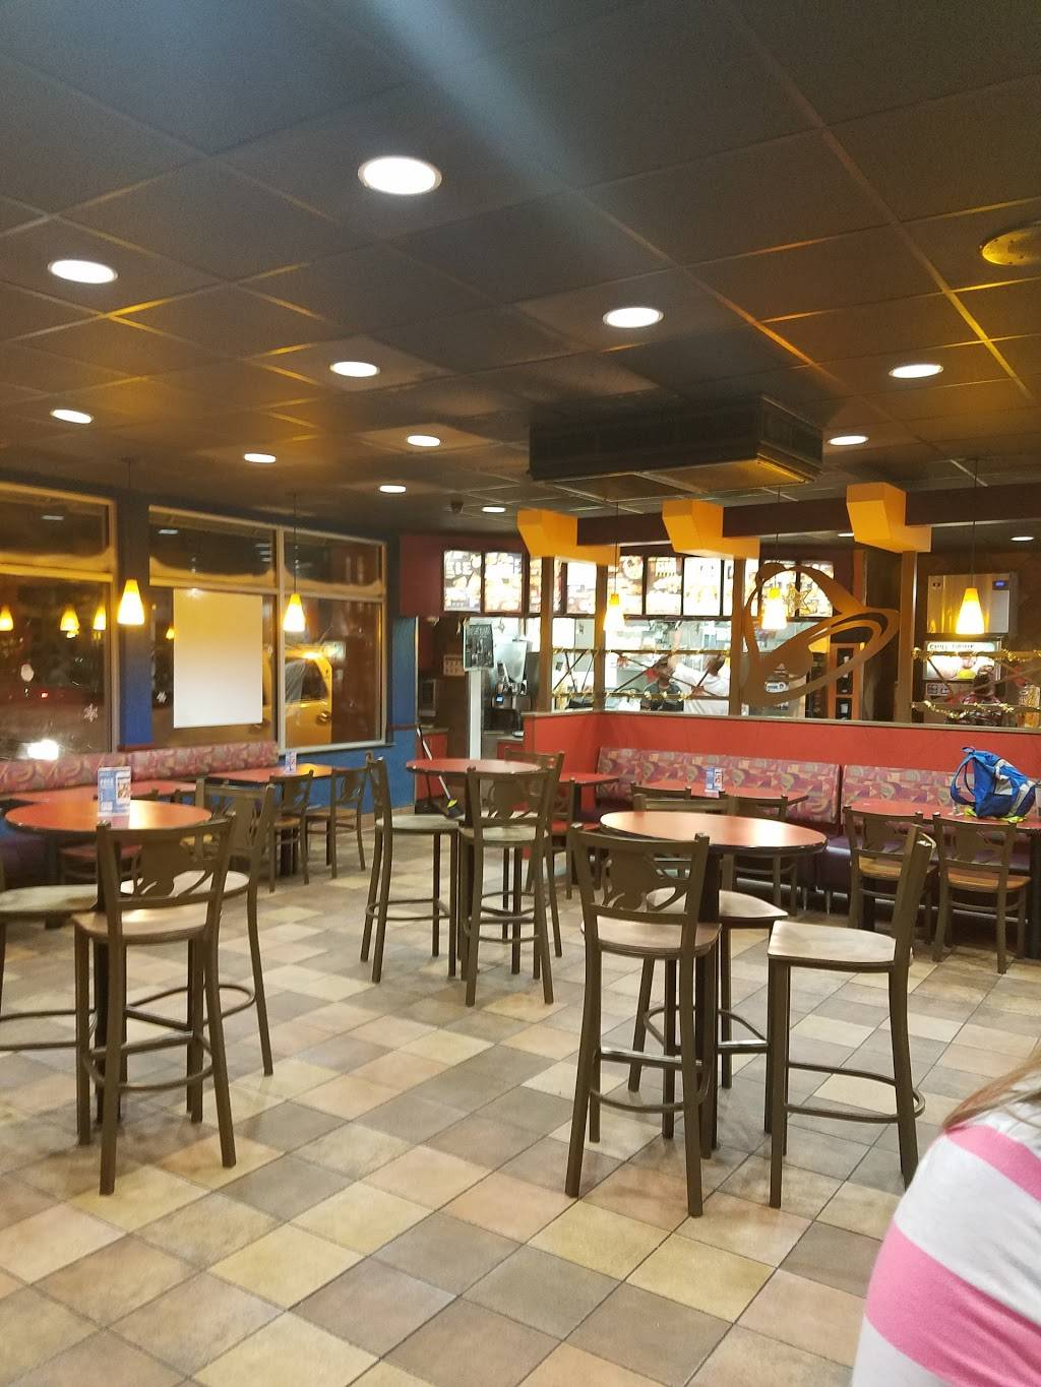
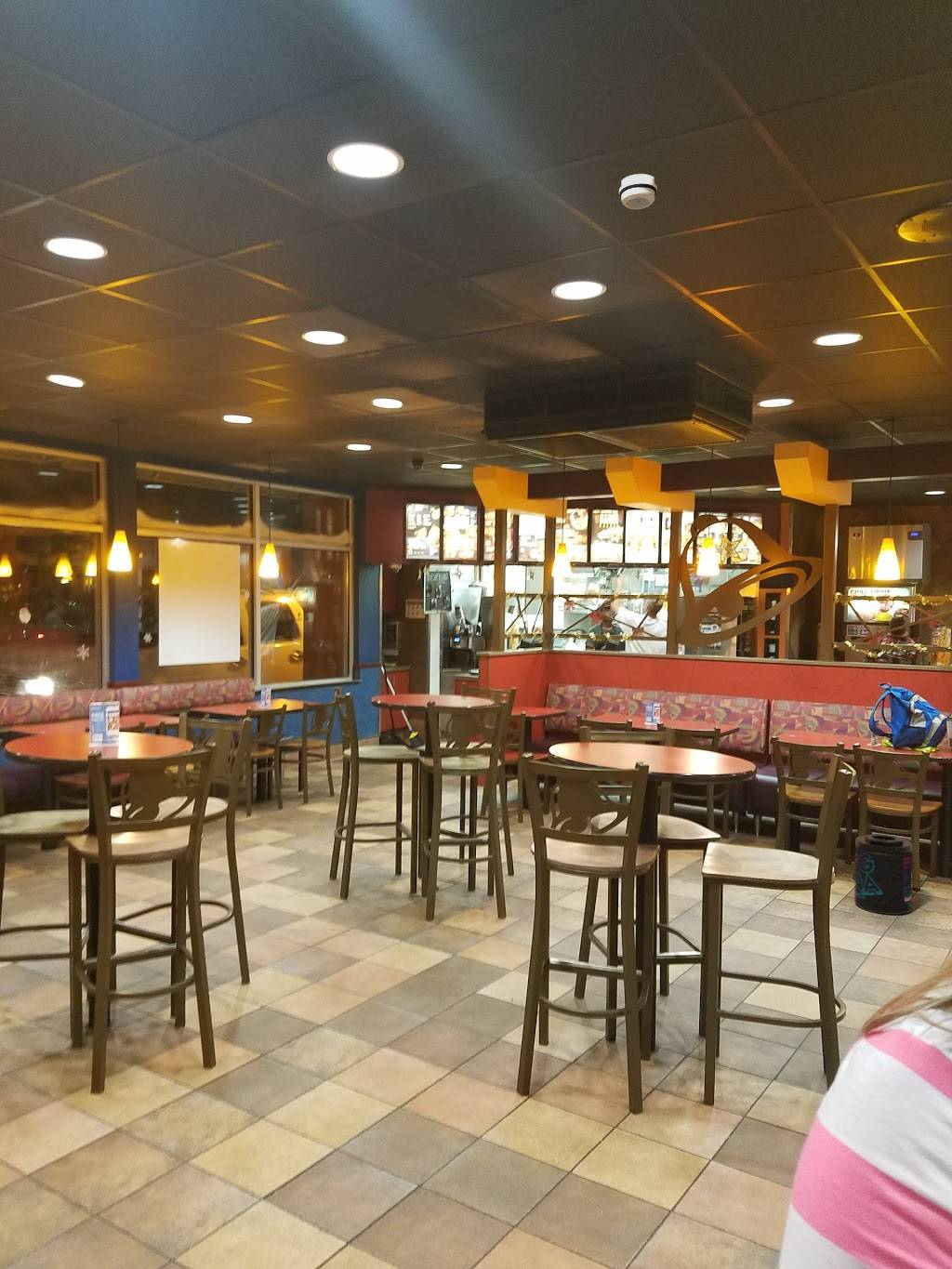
+ smoke detector (638, 192)
+ supplement container (883, 872)
